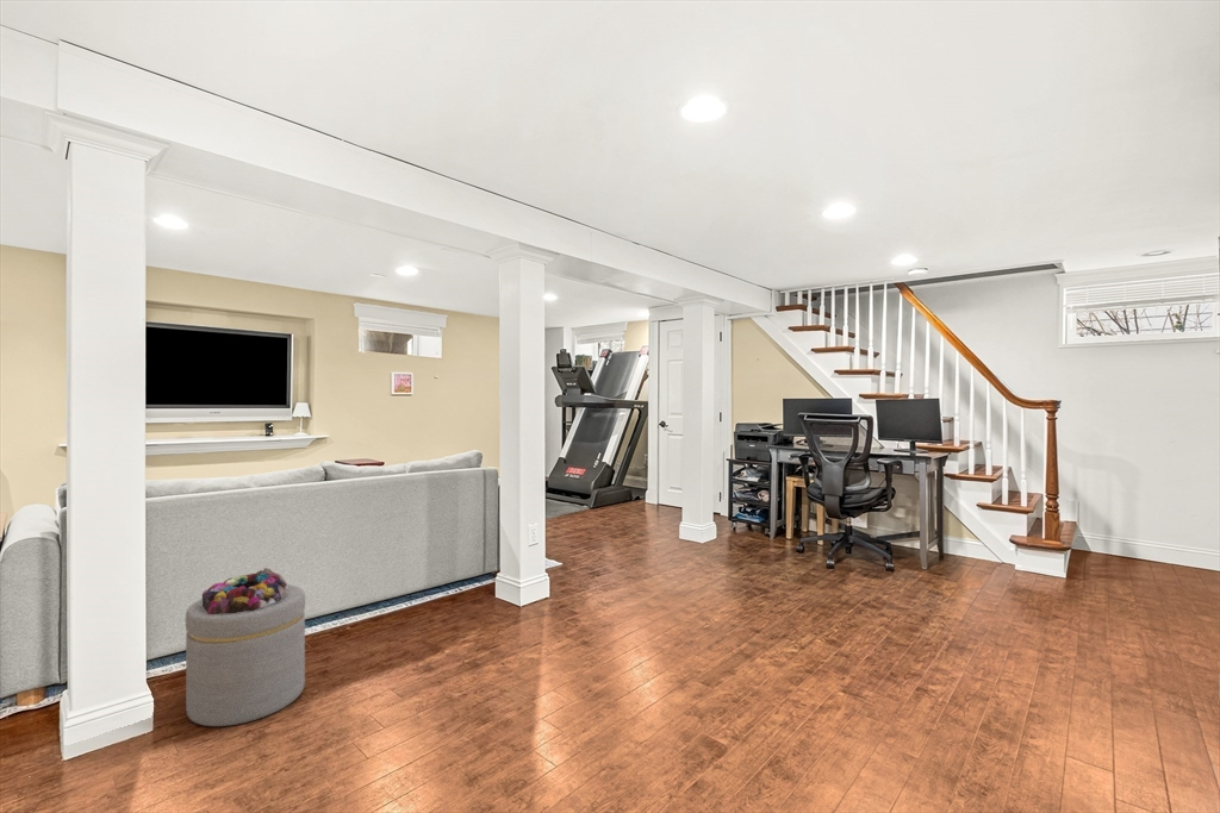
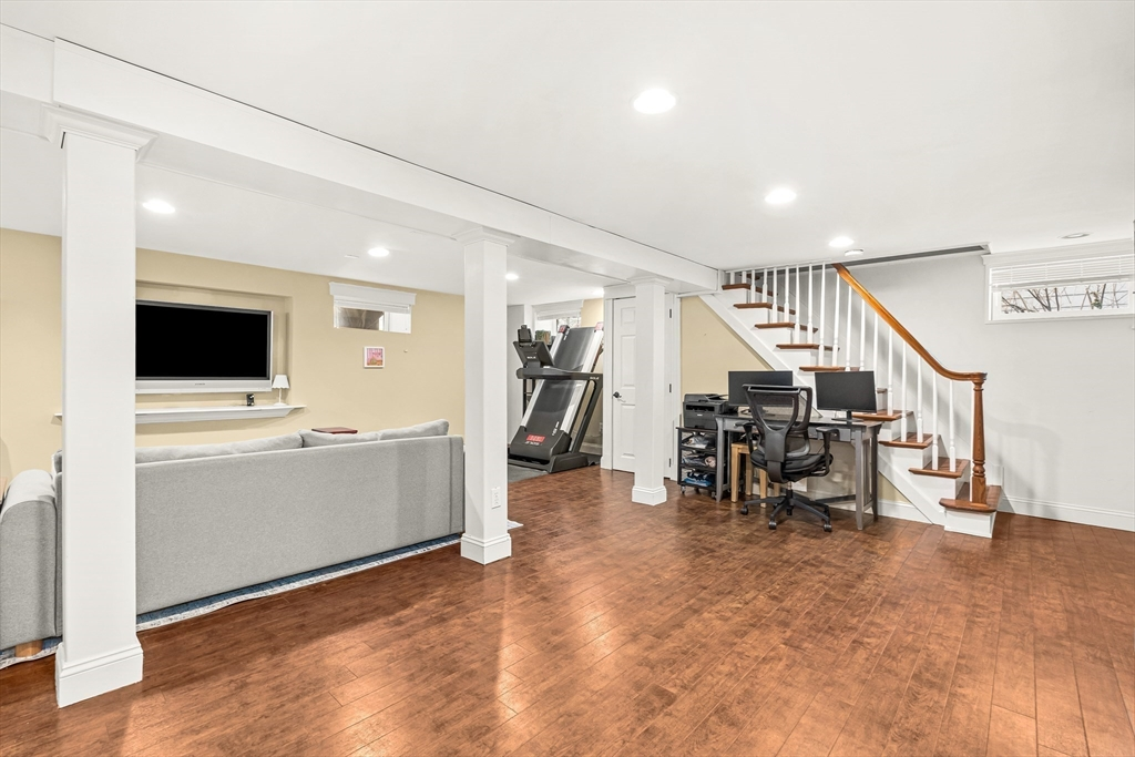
- ottoman (248, 649)
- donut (245, 587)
